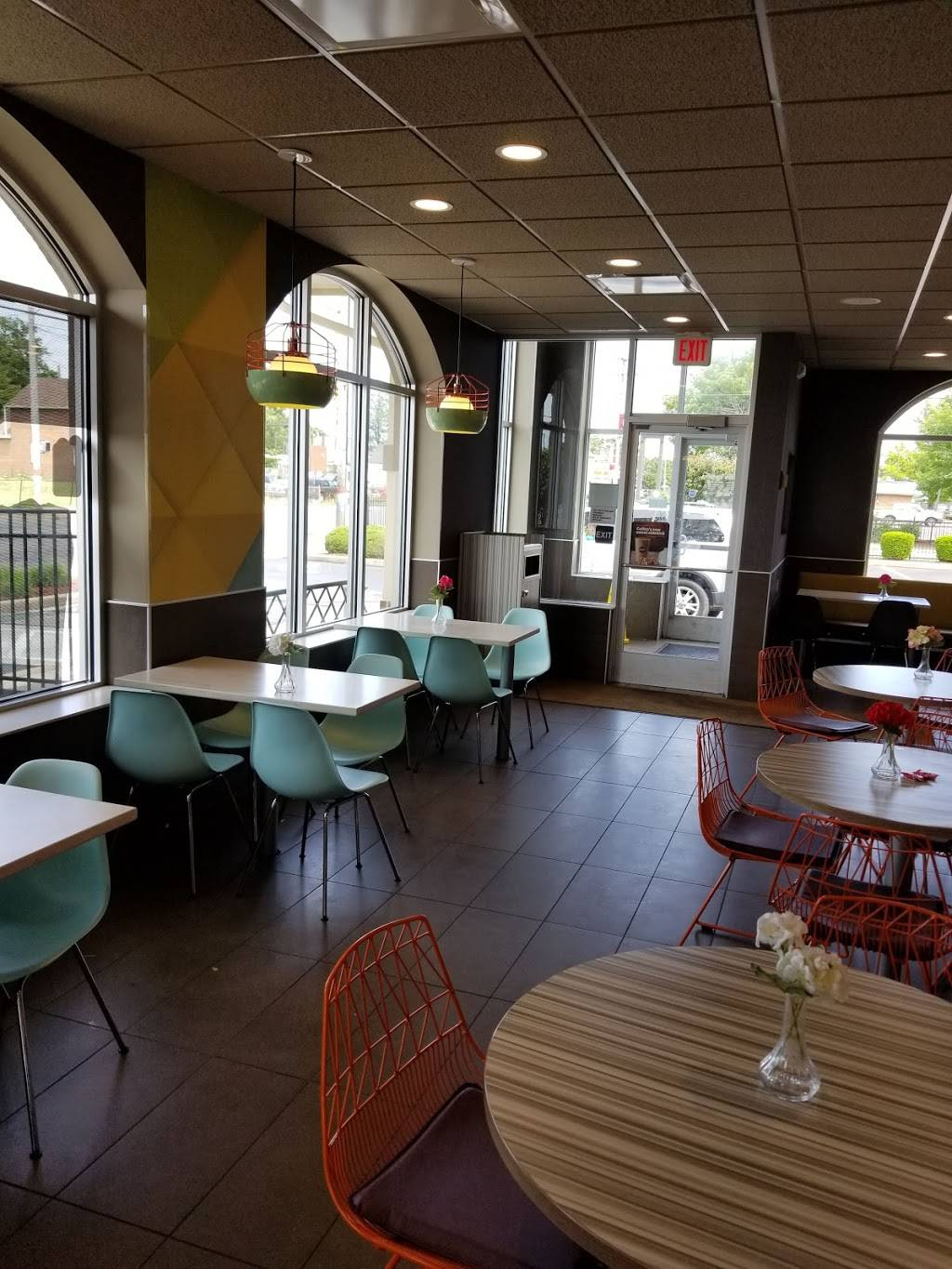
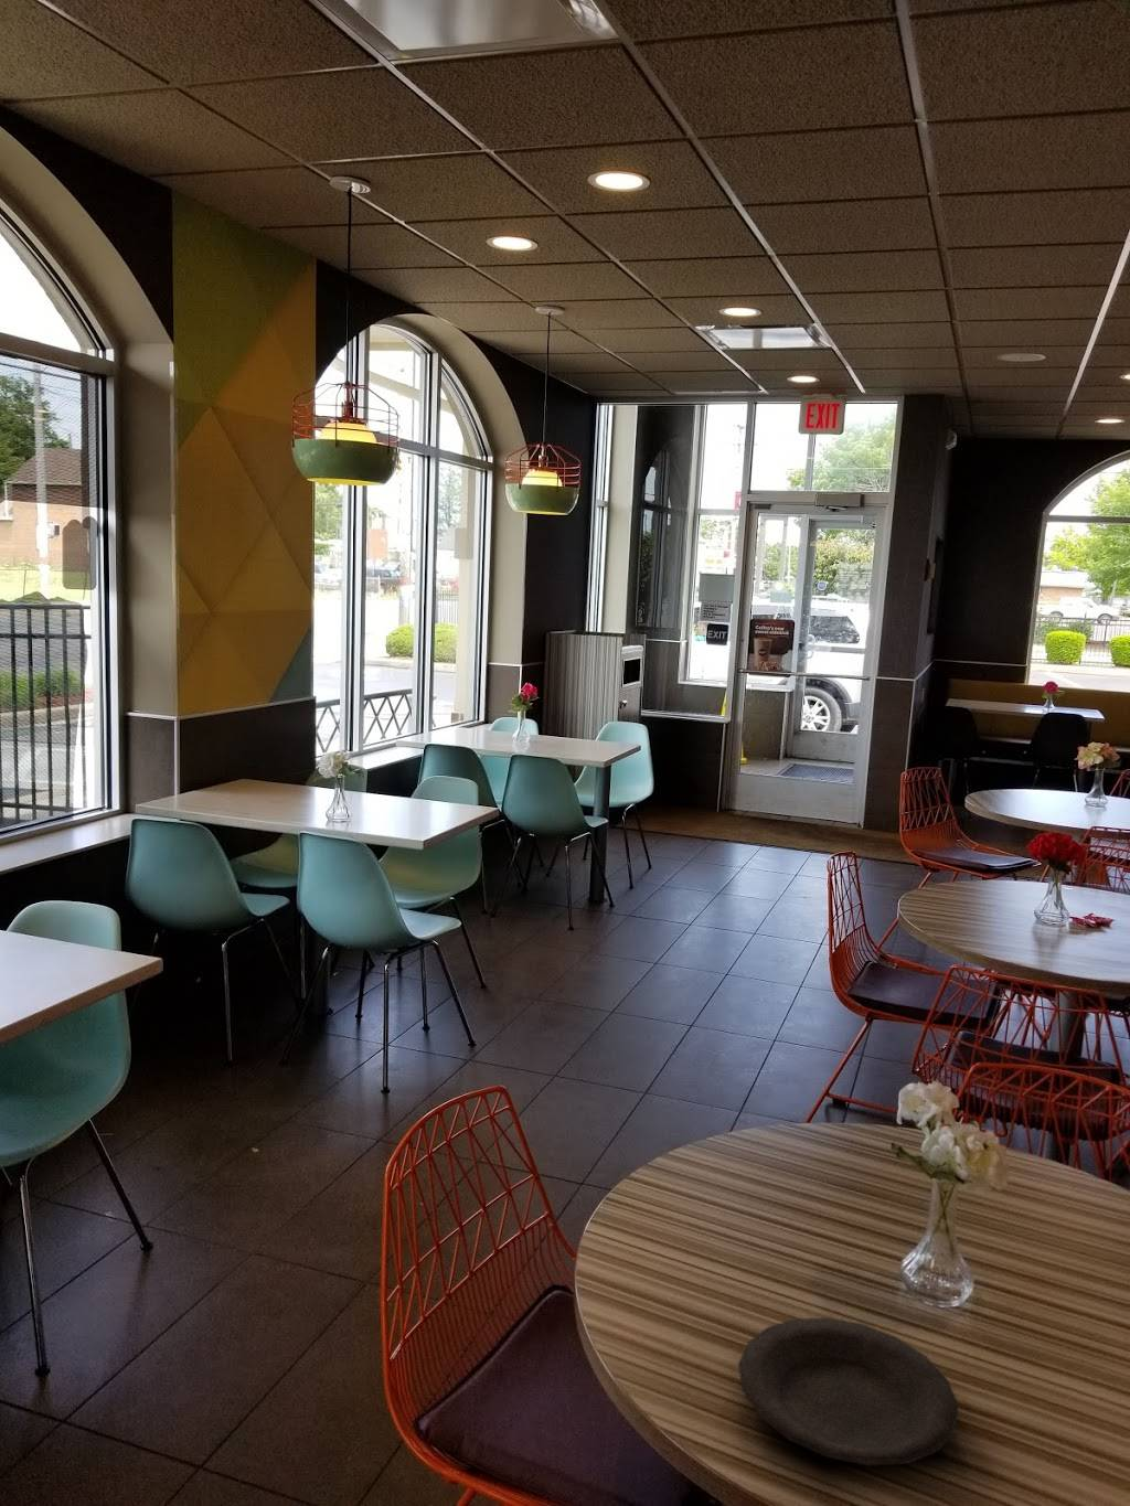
+ plate (845, 1392)
